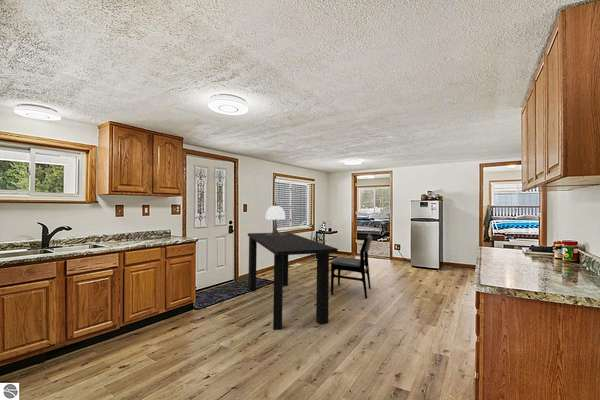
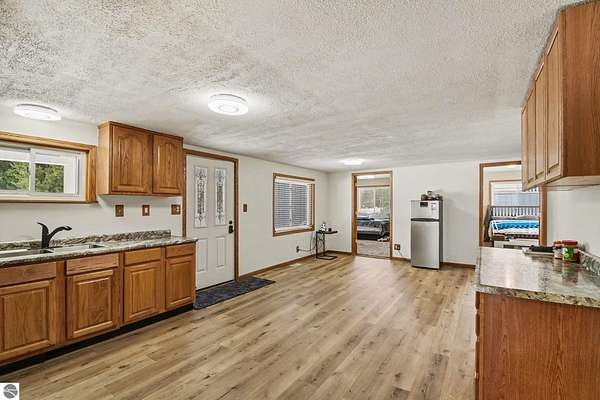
- chair (351, 263)
- dining table (283, 270)
- table lamp (272, 218)
